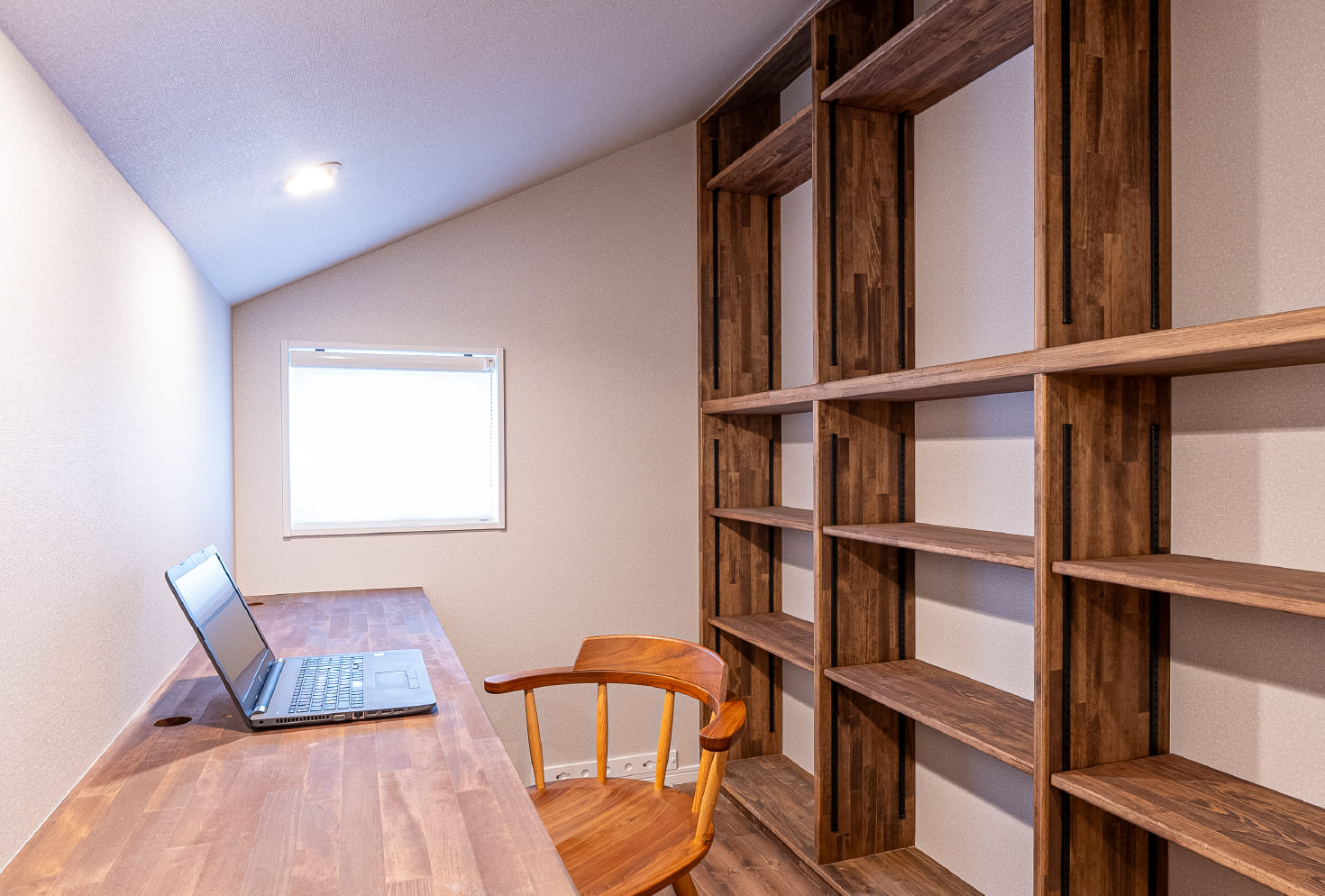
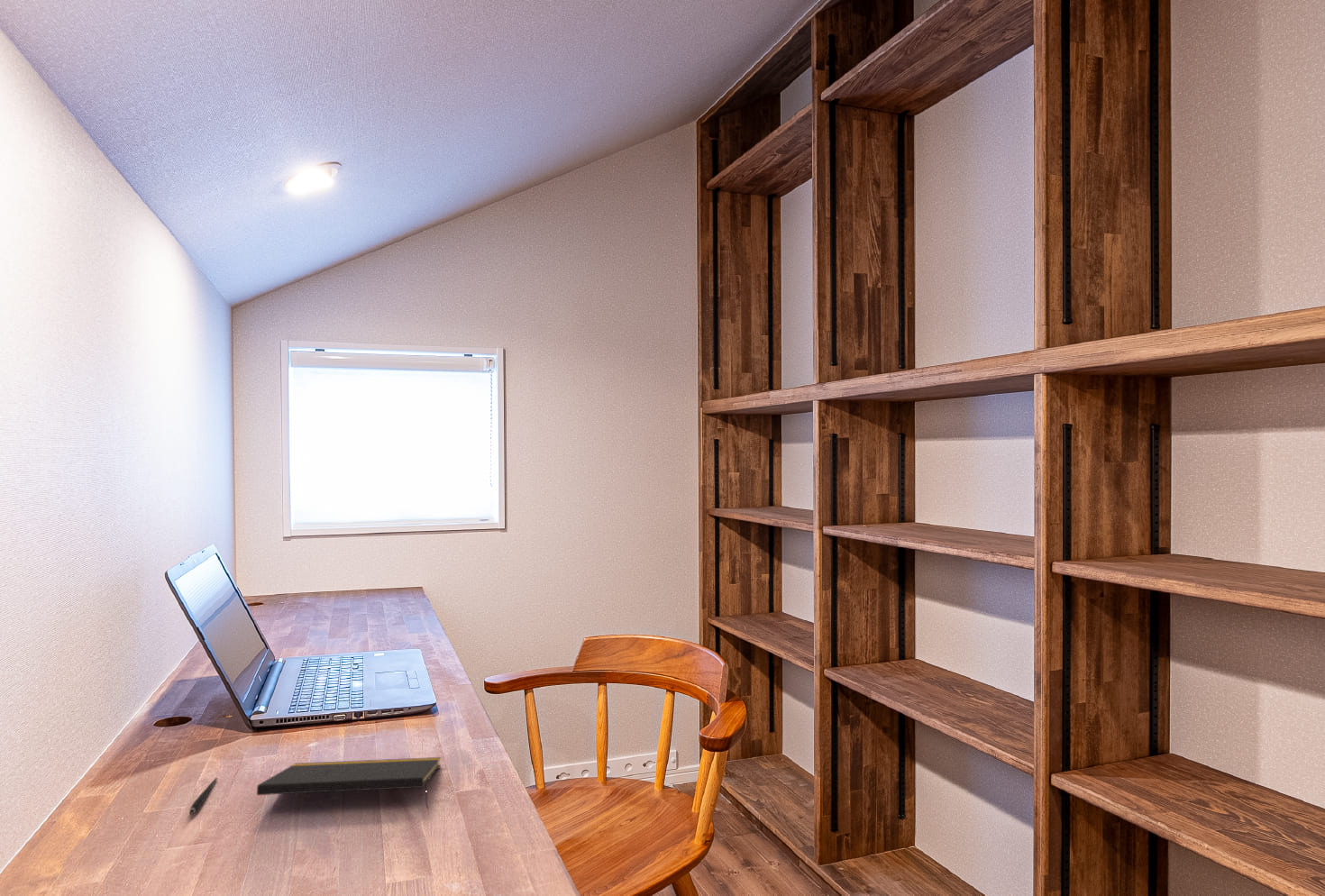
+ pen (205, 793)
+ notepad (355, 774)
